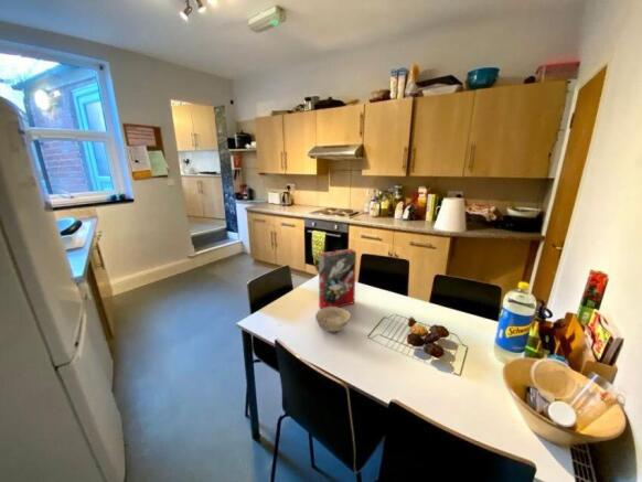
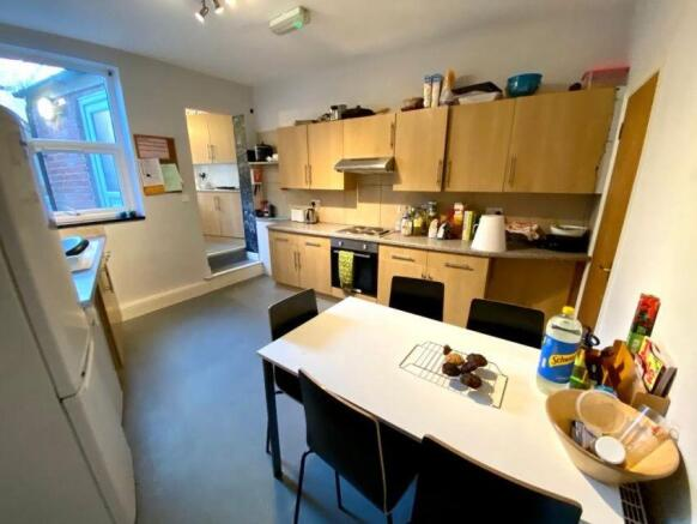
- cereal box (336, 279)
- bowl (332, 322)
